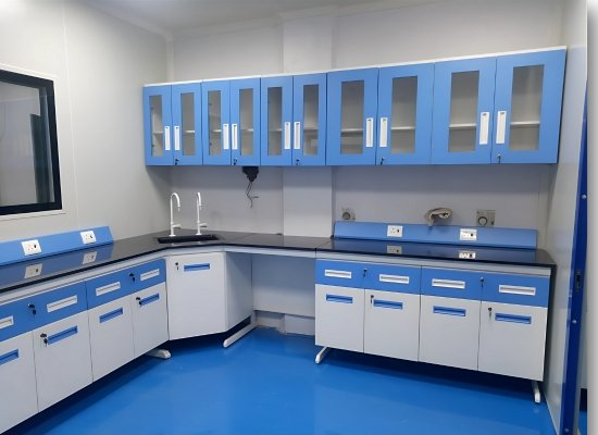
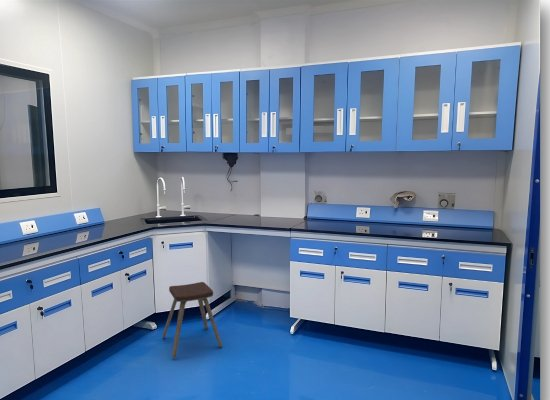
+ music stool (183, 313)
